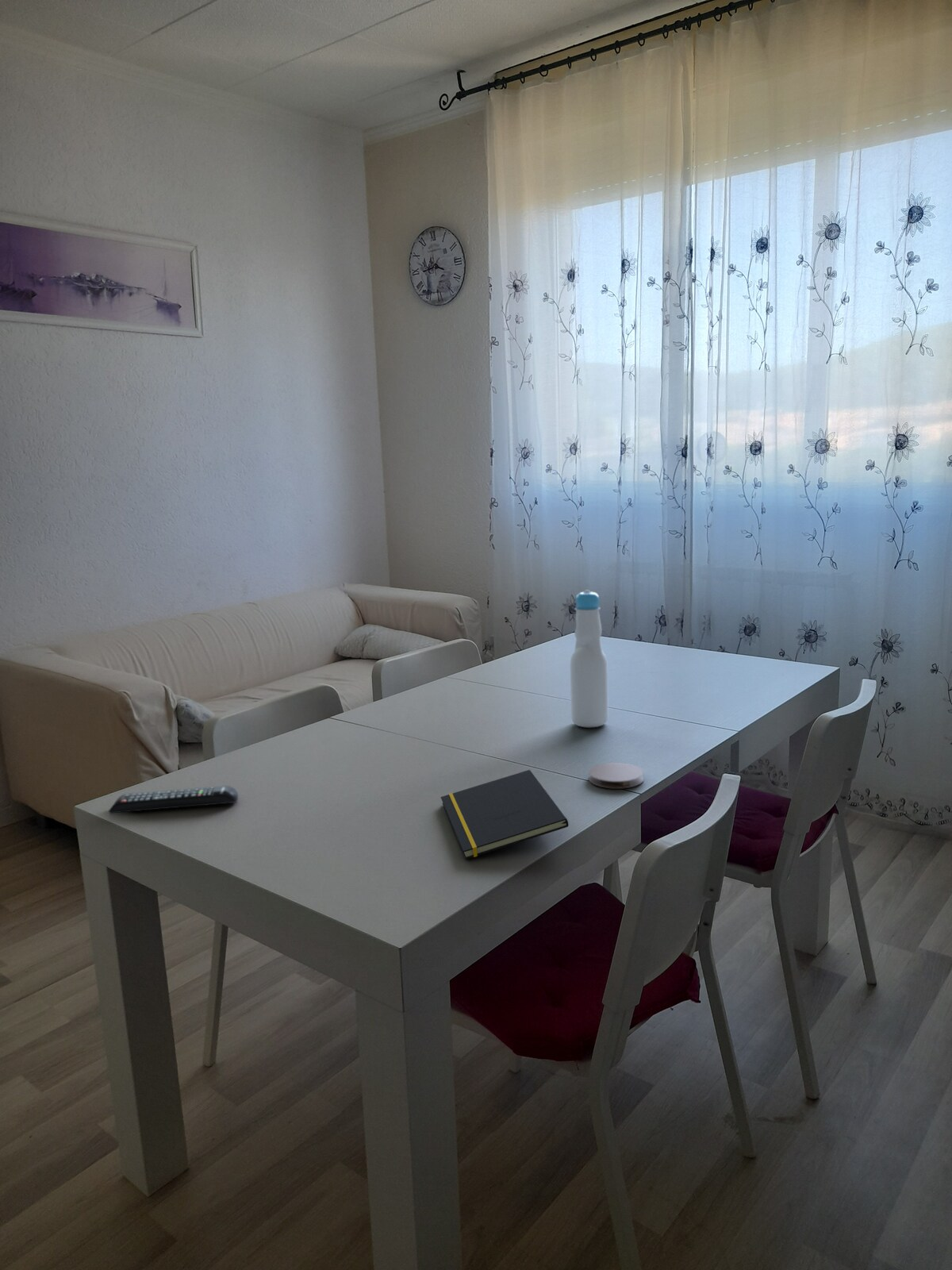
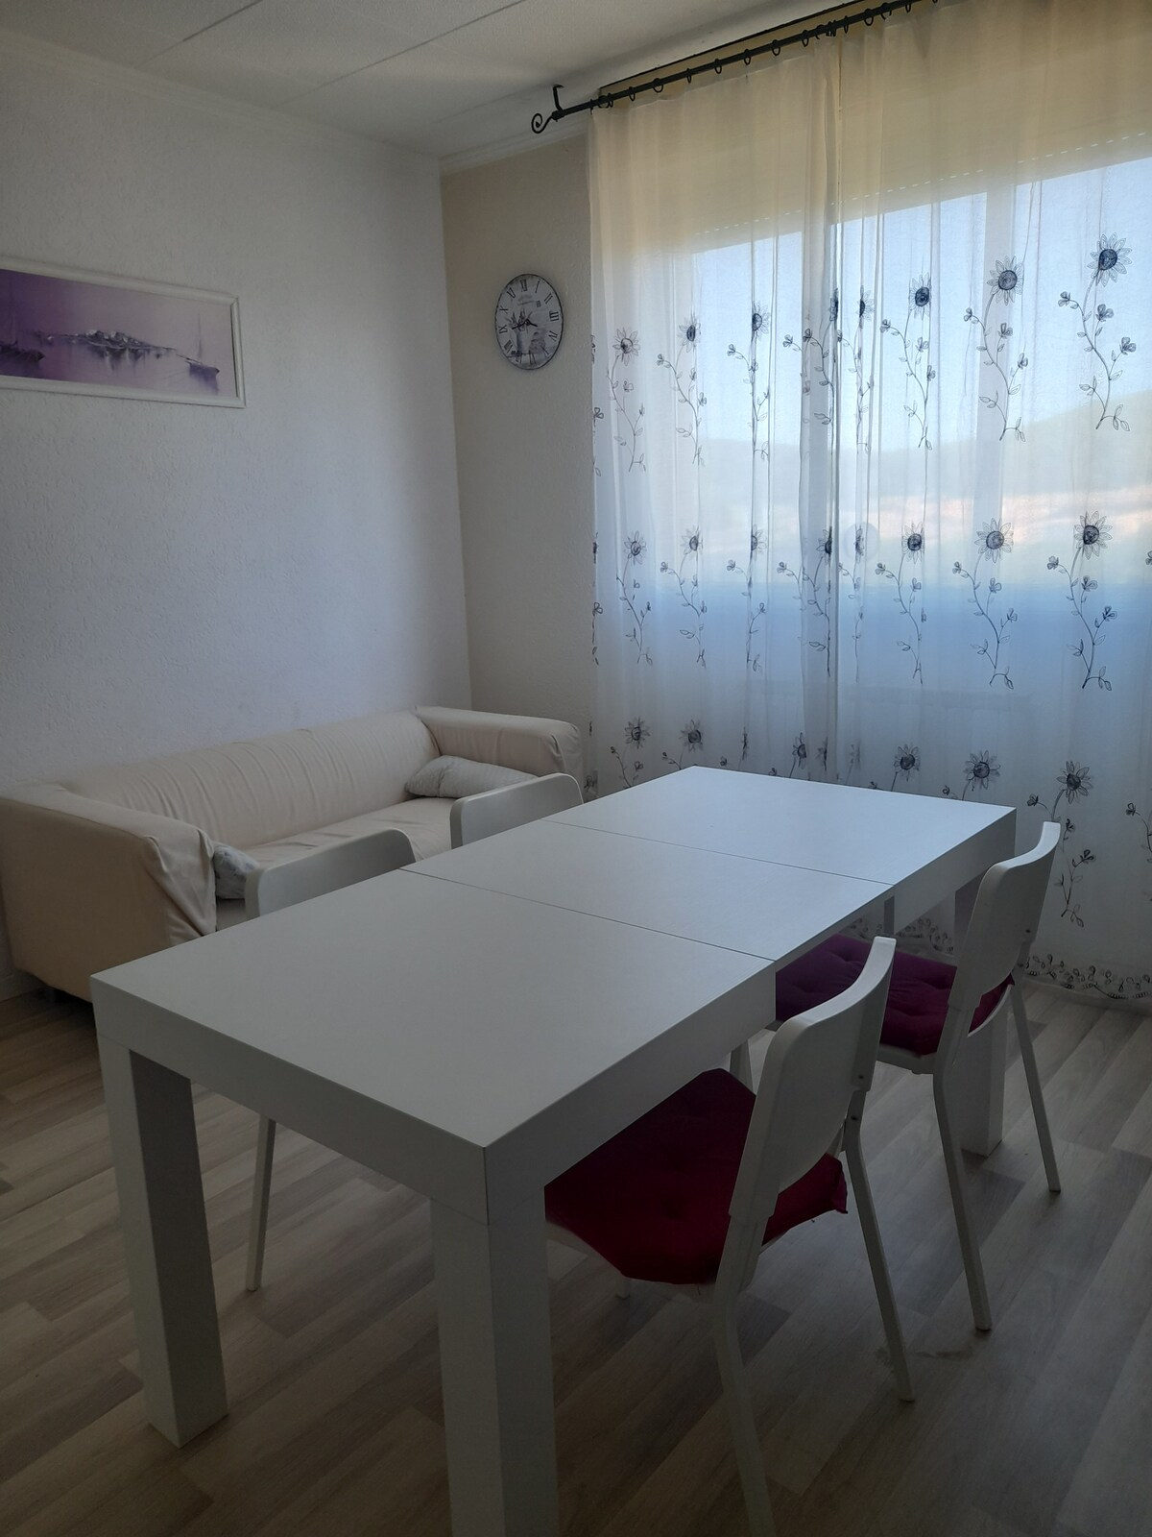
- coaster (616, 775)
- remote control (174, 799)
- bottle (588, 657)
- notepad (500, 810)
